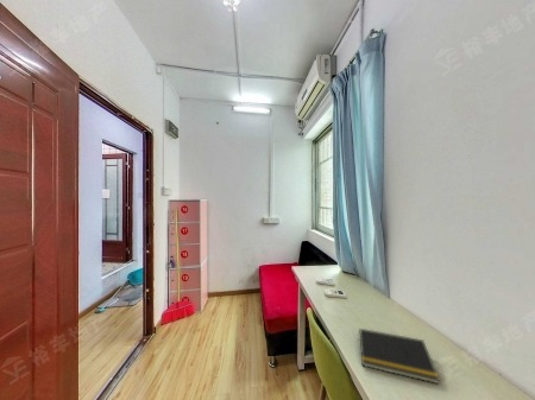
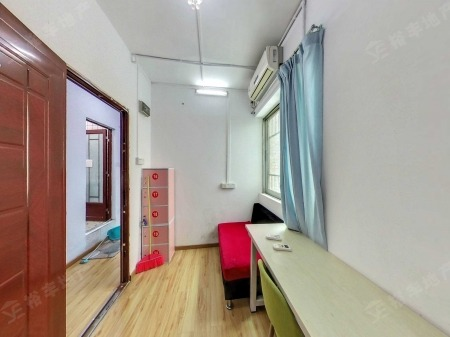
- notepad (394, 351)
